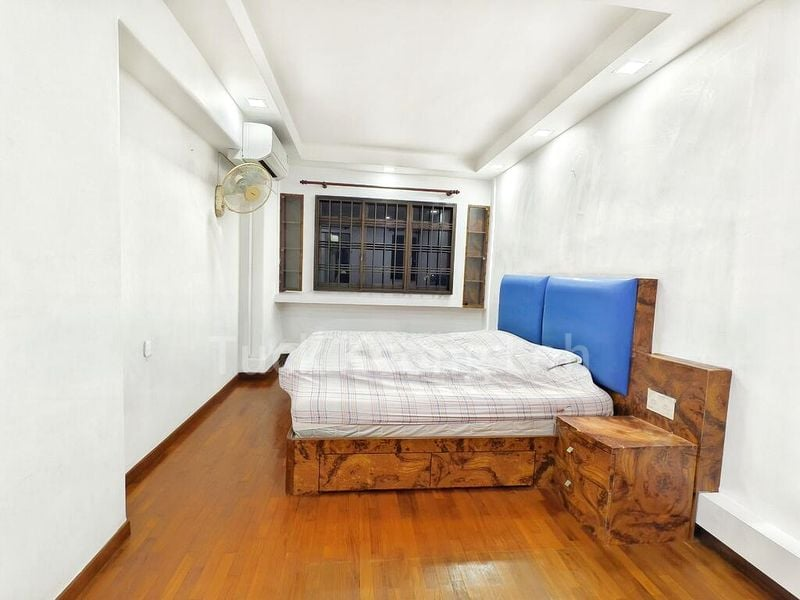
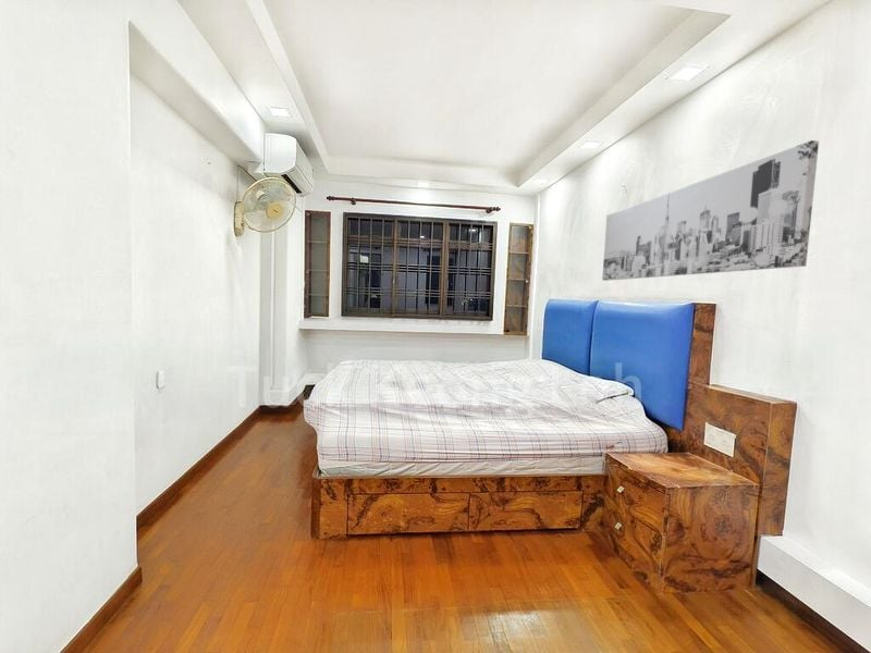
+ wall art (675, 233)
